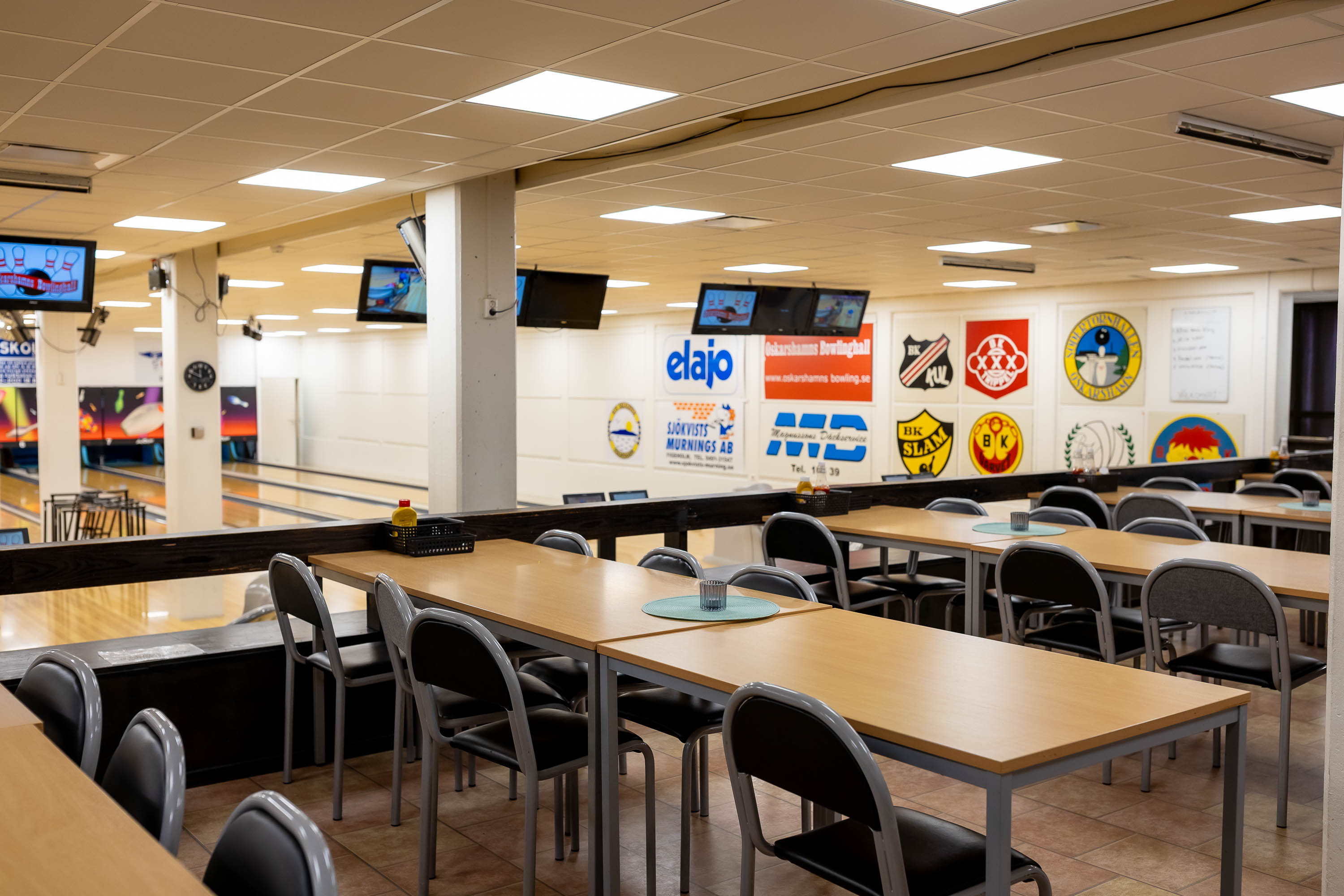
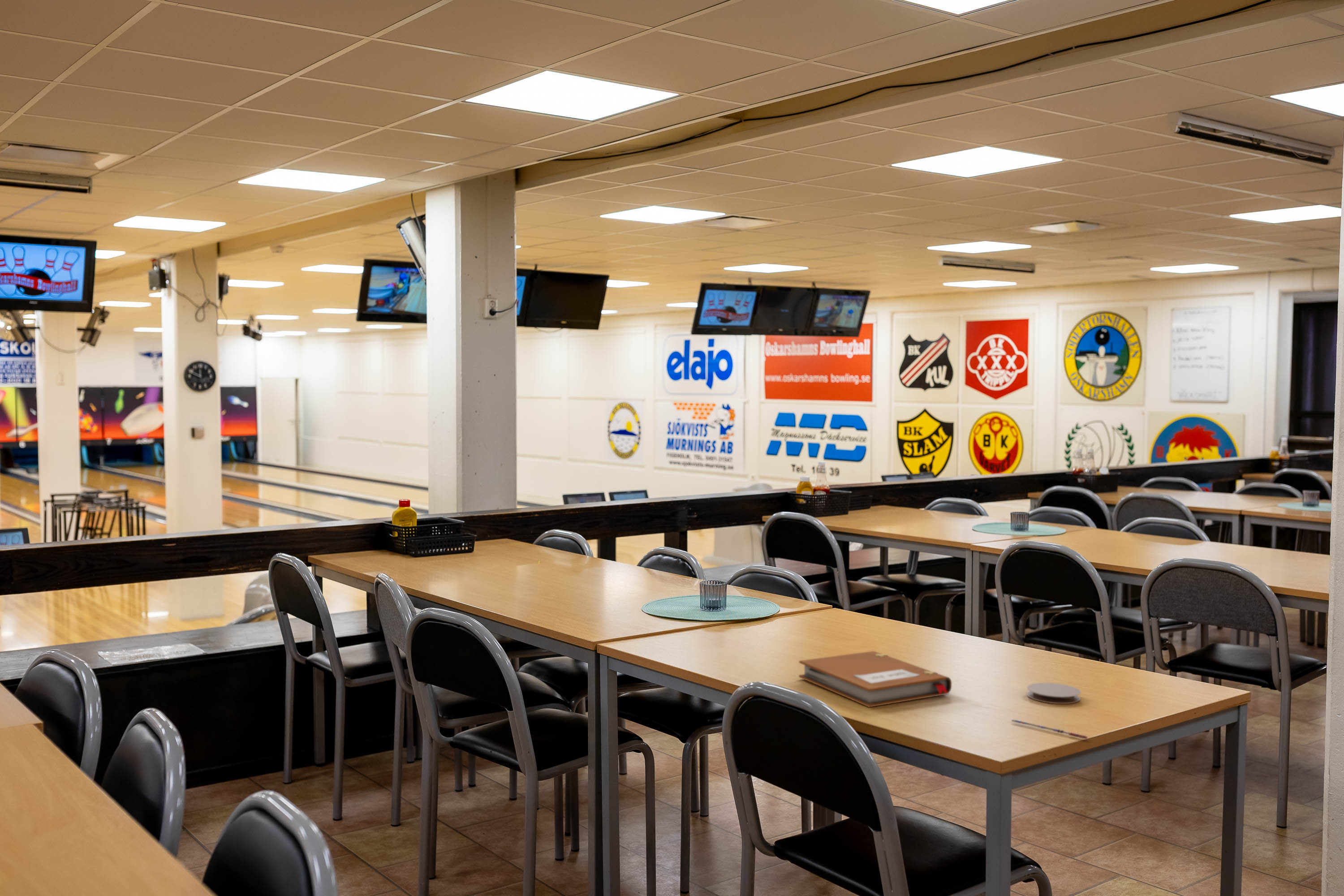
+ notebook (875, 677)
+ coaster (1053, 693)
+ pen (1048, 728)
